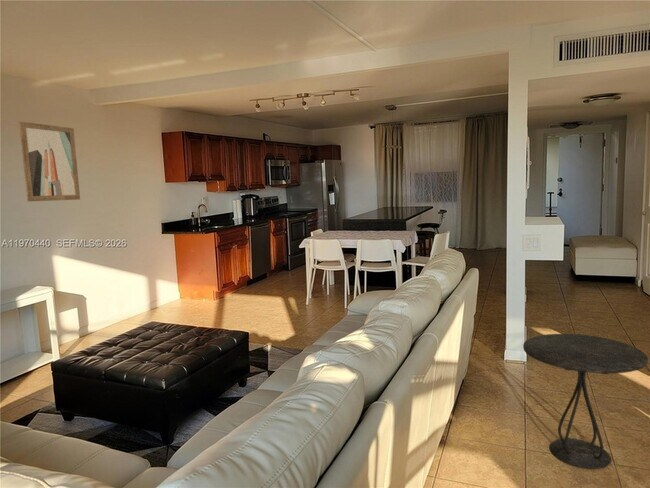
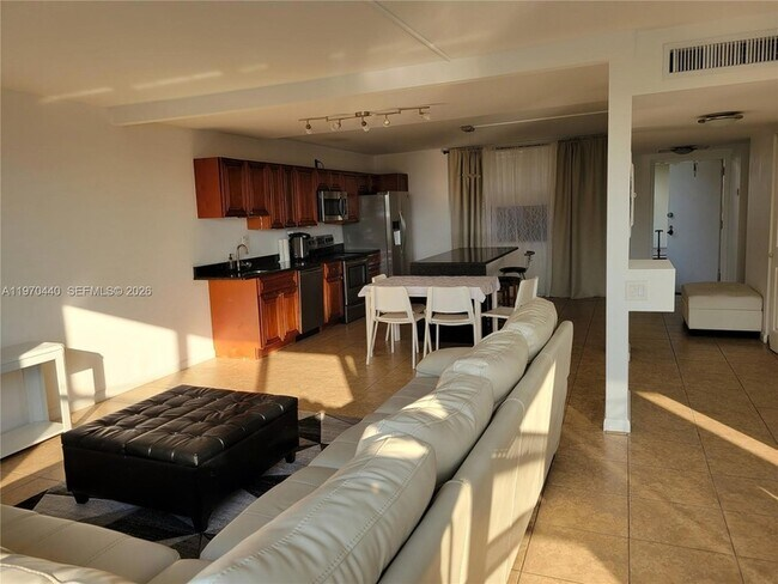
- side table (578, 400)
- wall art (51, 163)
